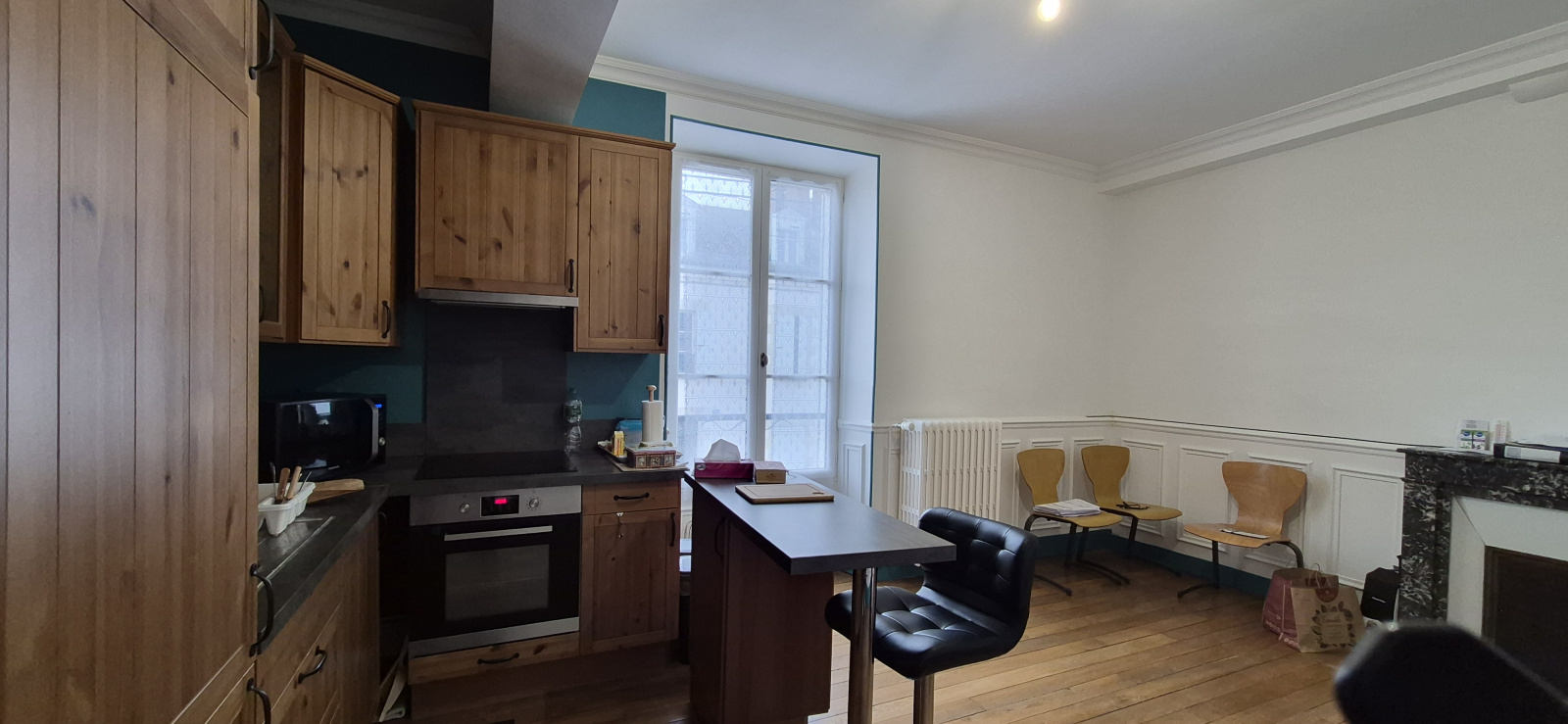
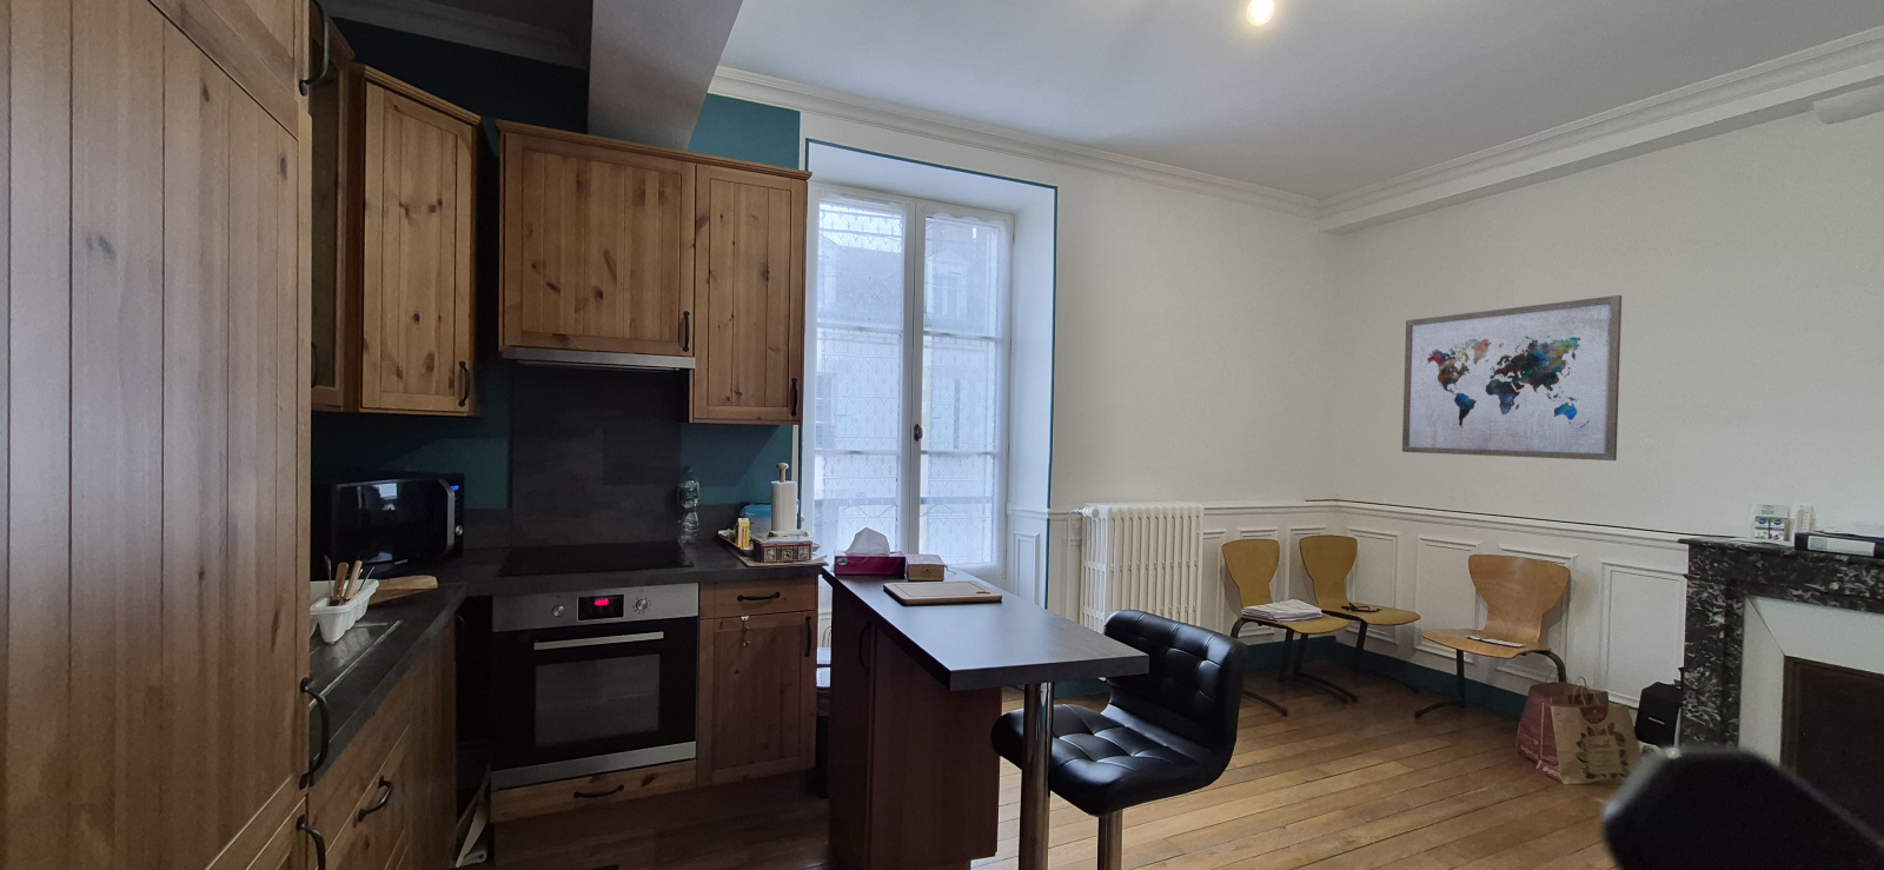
+ wall art (1500, 382)
